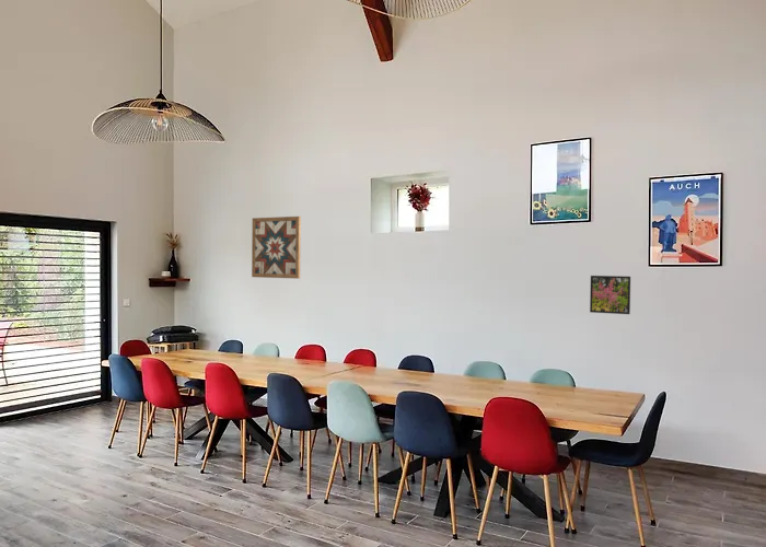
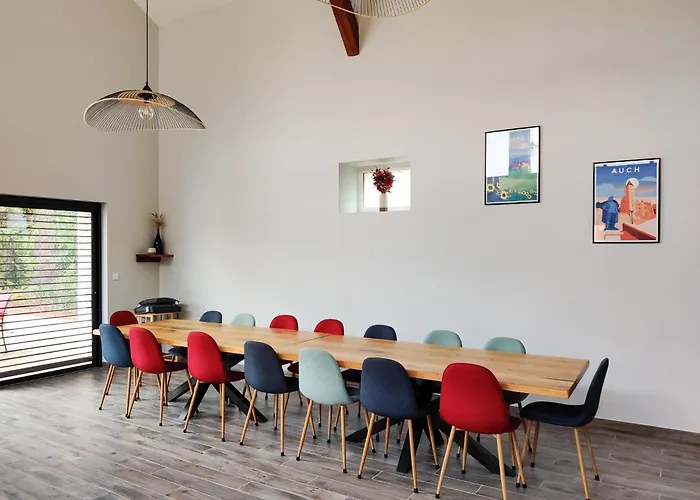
- wall art (275, 247)
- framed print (610, 294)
